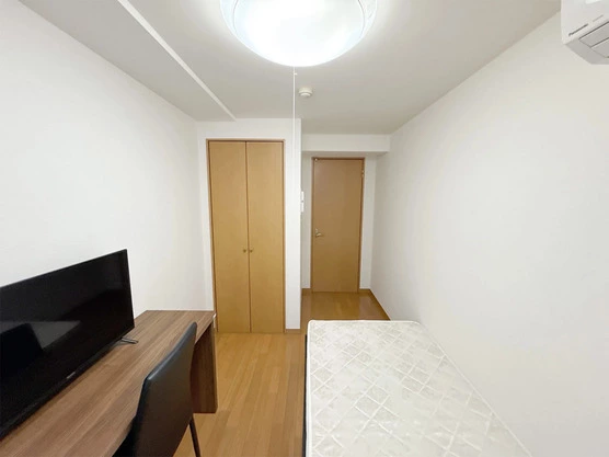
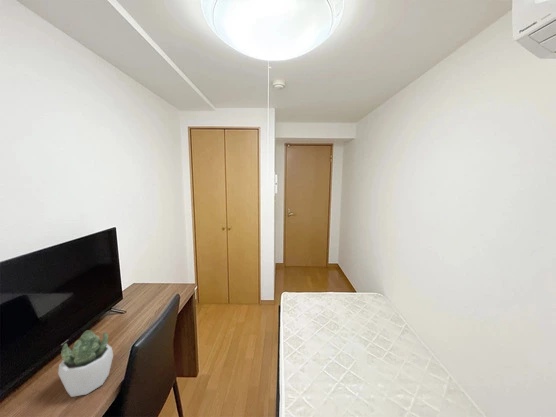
+ succulent plant (87, 360)
